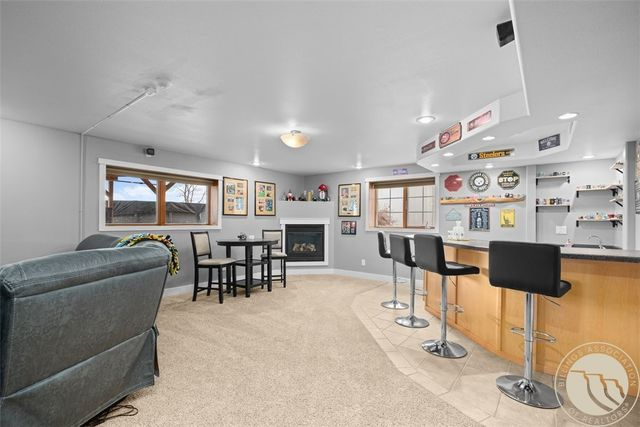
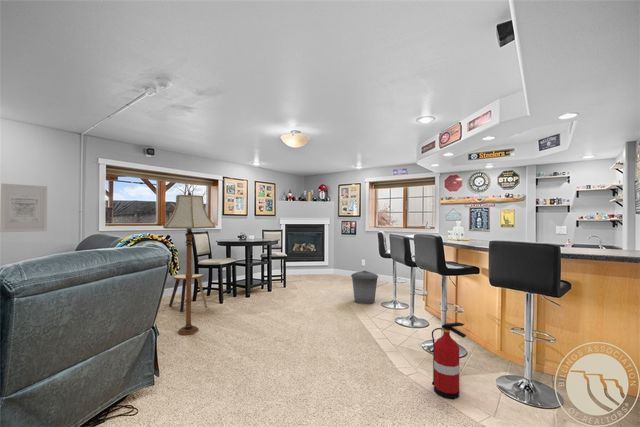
+ fire extinguisher (447, 356)
+ stool (184, 291)
+ trash can (364, 286)
+ floor lamp (189, 261)
+ wall art (24, 208)
